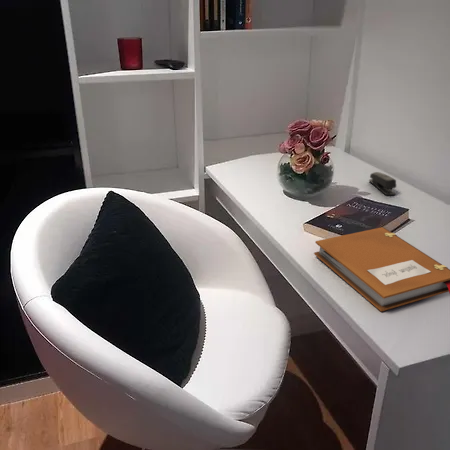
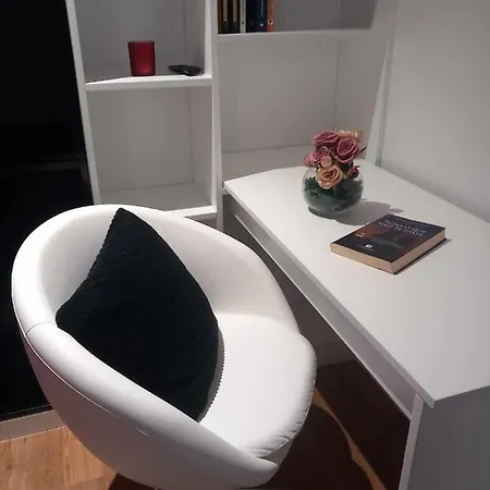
- notebook (386, 265)
- stapler (382, 180)
